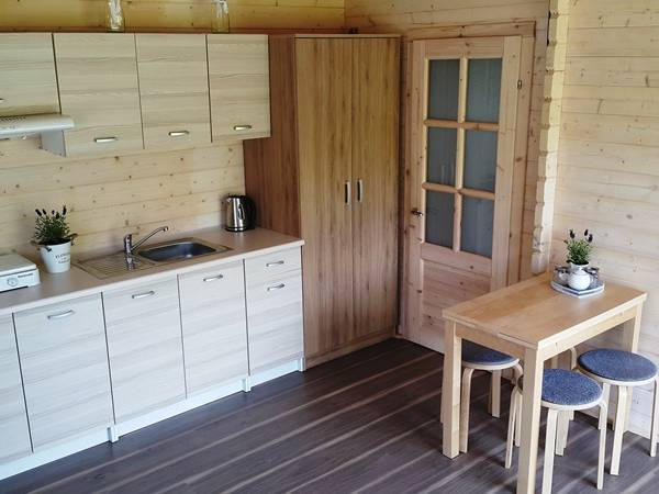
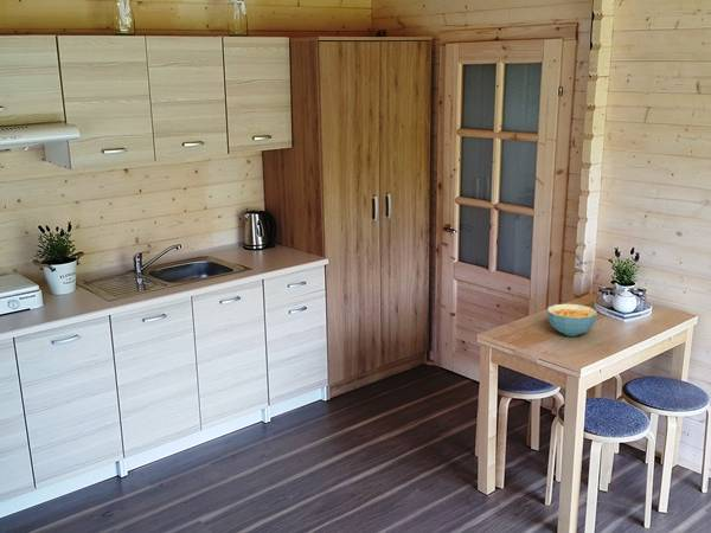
+ cereal bowl (571, 322)
